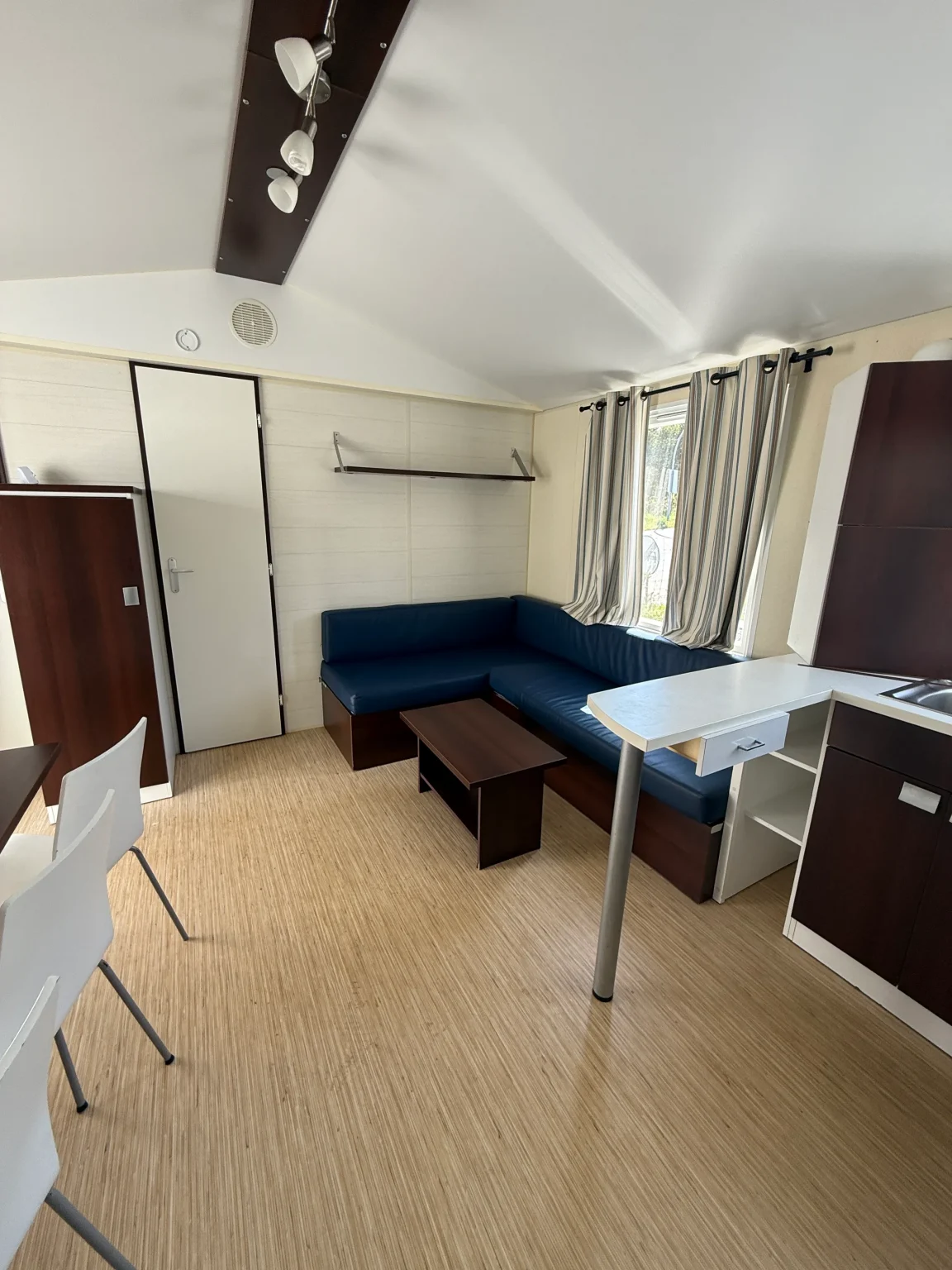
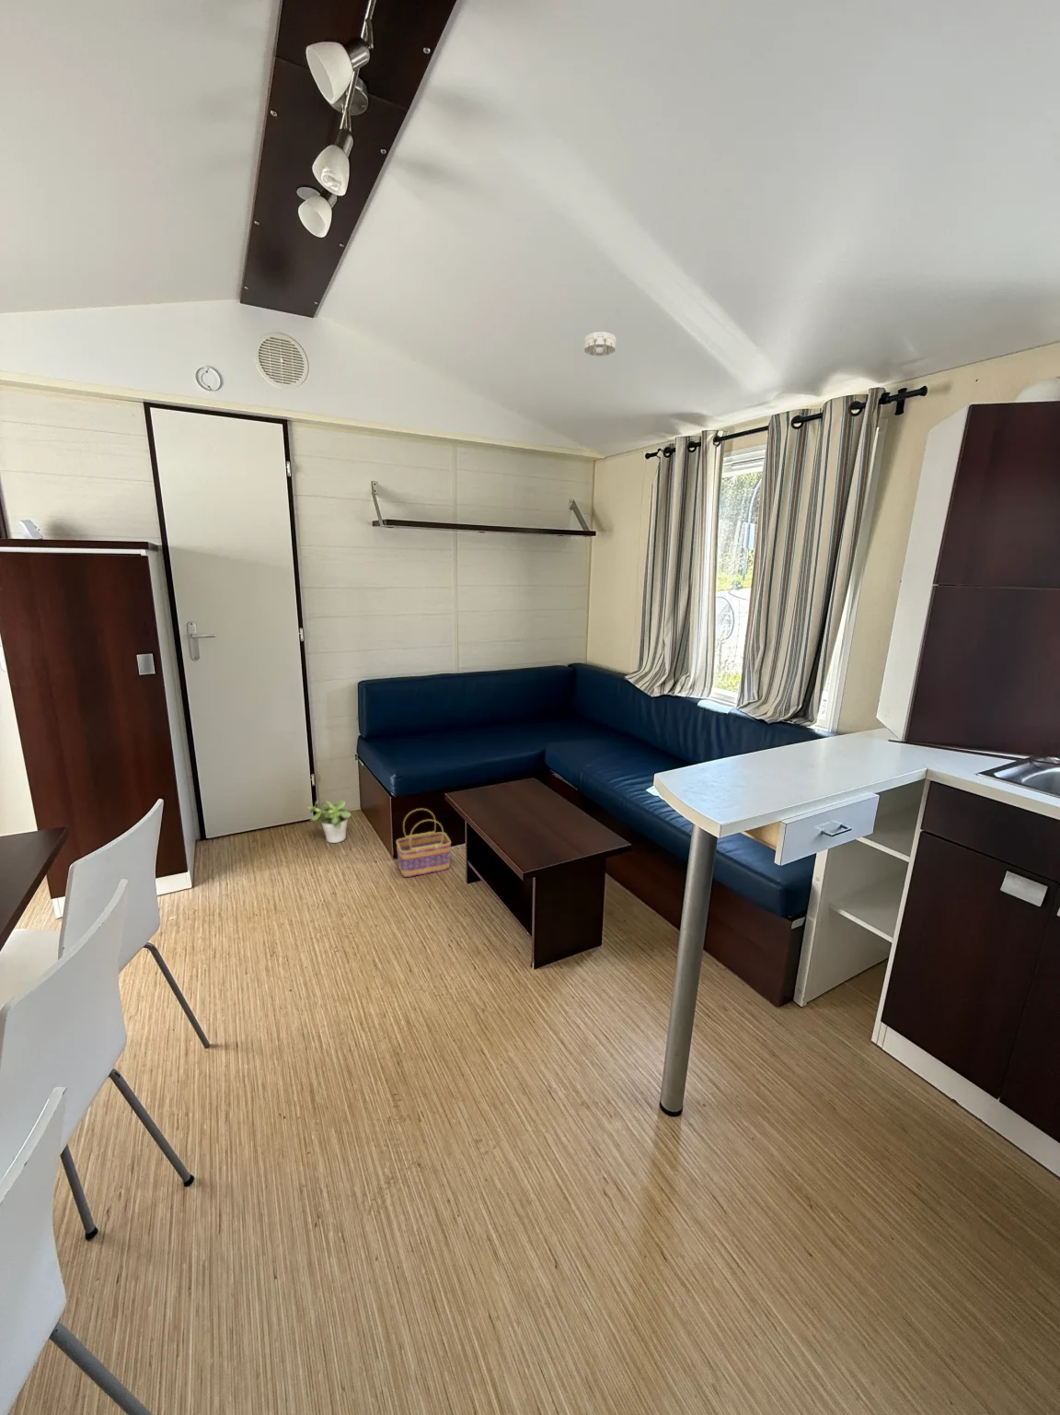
+ potted plant (330, 821)
+ basket (423, 841)
+ smoke detector (600, 343)
